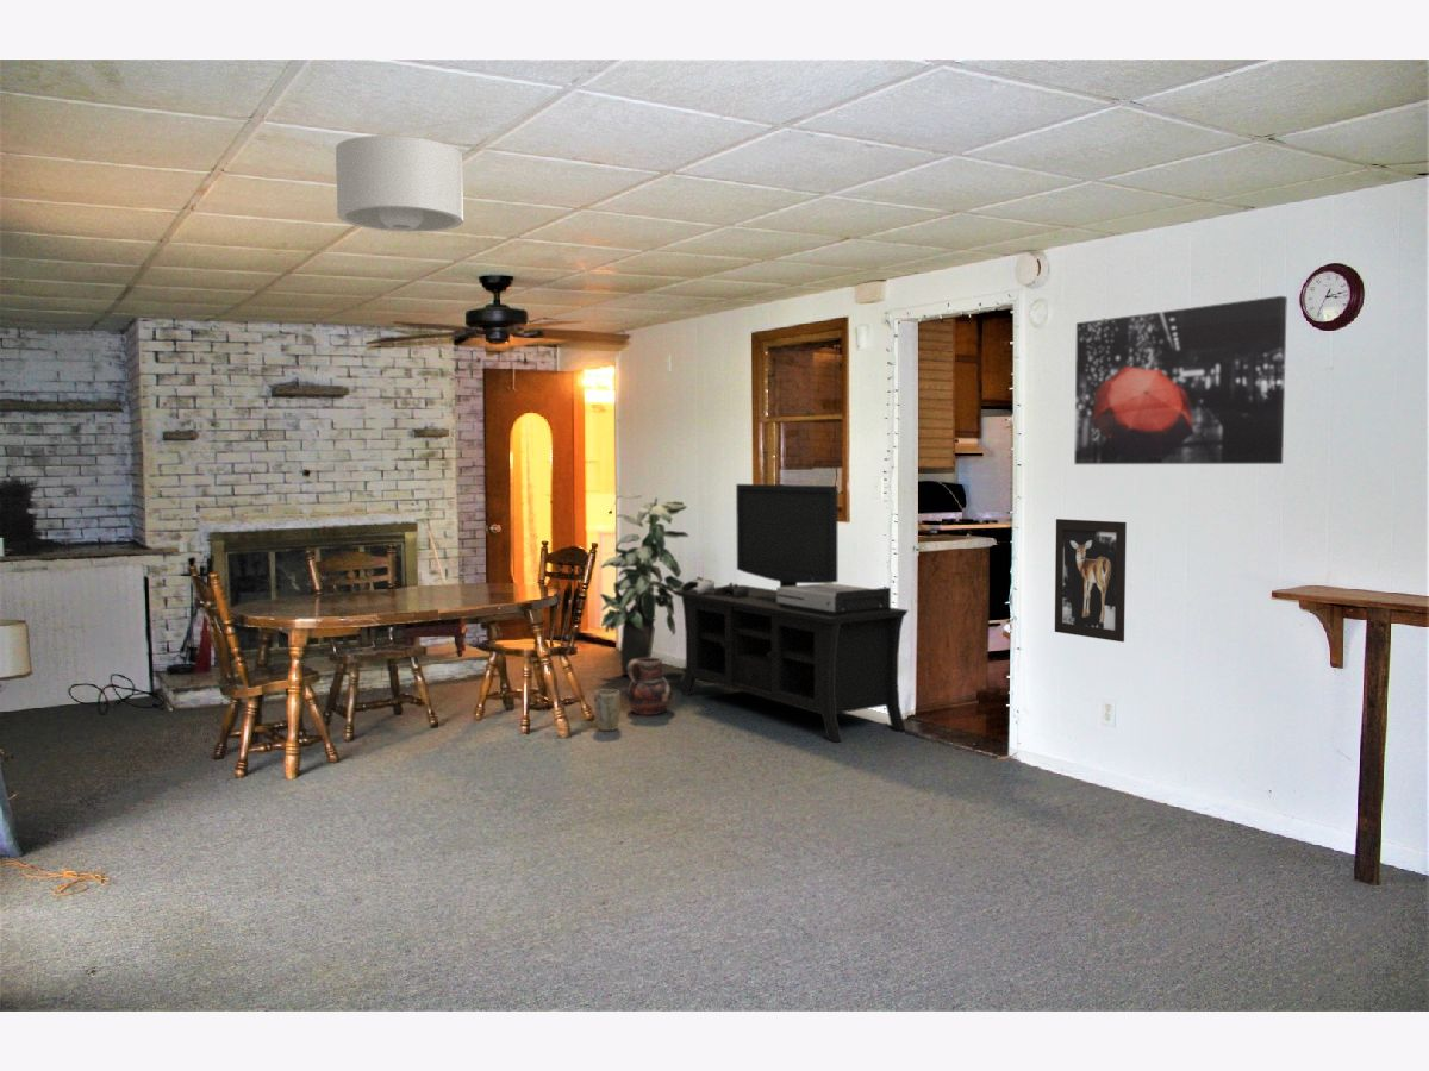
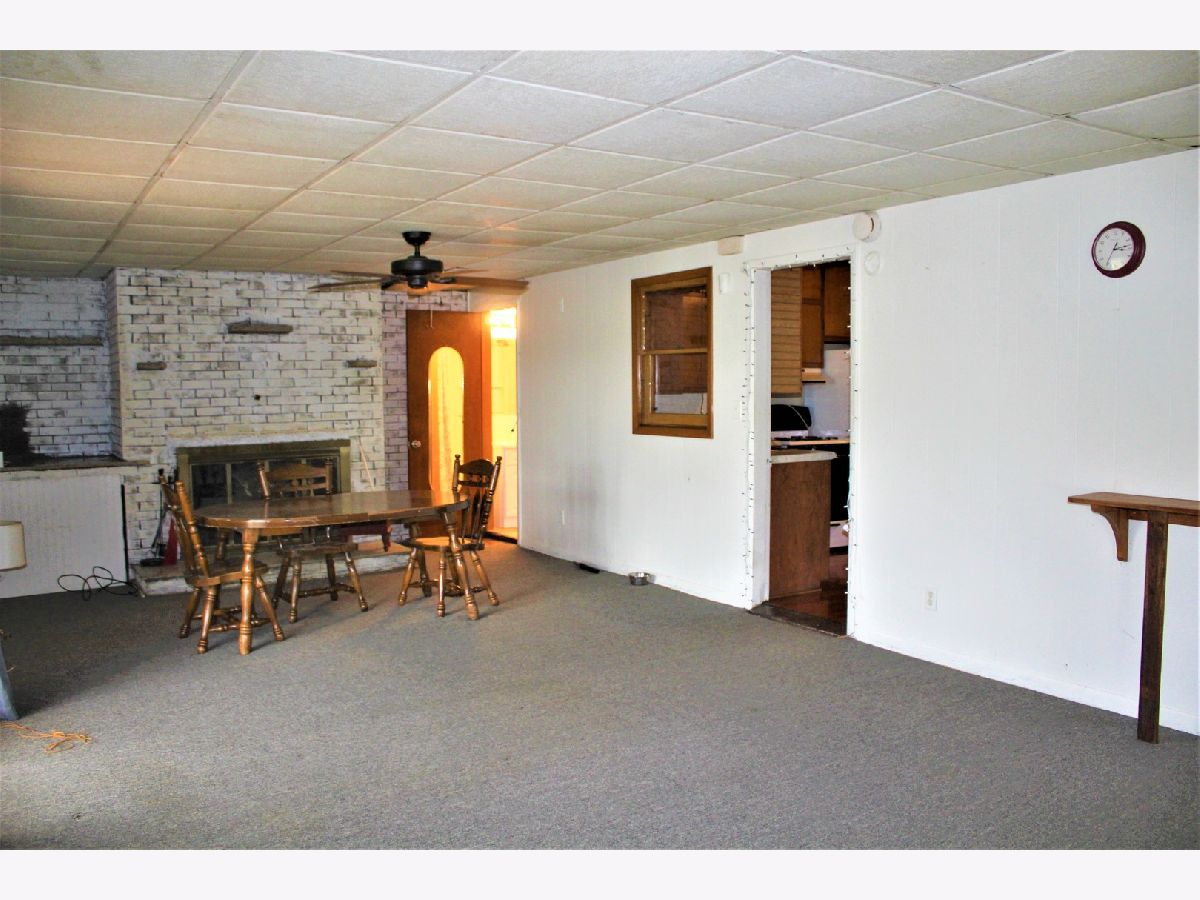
- wall art (1171, 387)
- ceramic pot (649, 685)
- wall art (1088, 578)
- media console (780, 597)
- plant pot (607, 709)
- indoor plant (641, 583)
- ceiling light (400, 189)
